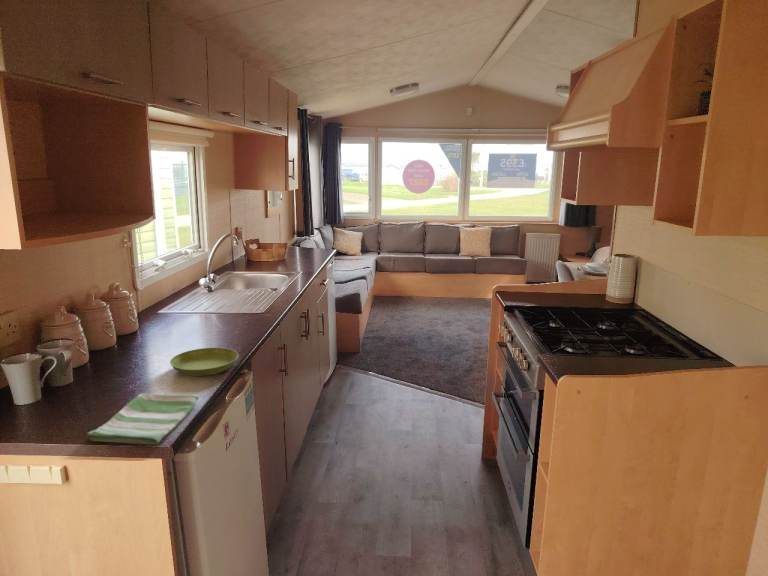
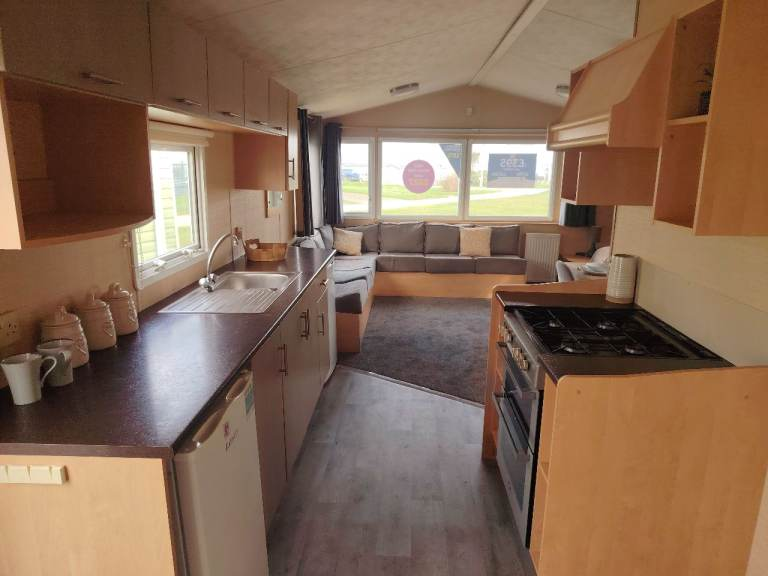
- dish towel (147, 416)
- saucer (205, 362)
